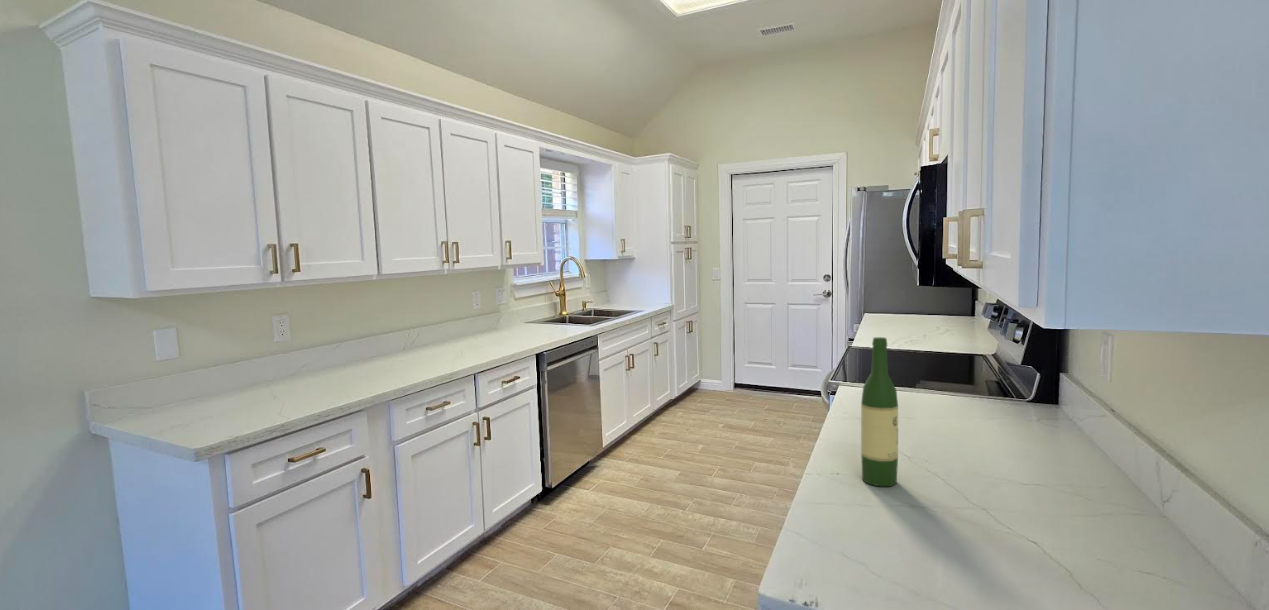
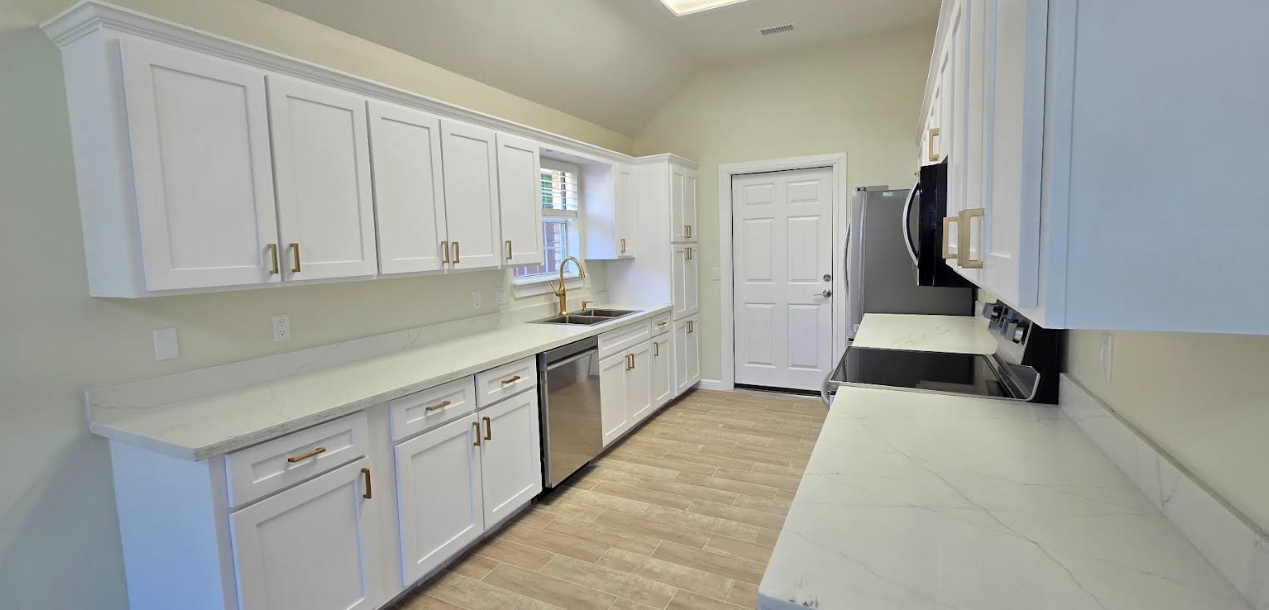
- wine bottle (879, 409)
